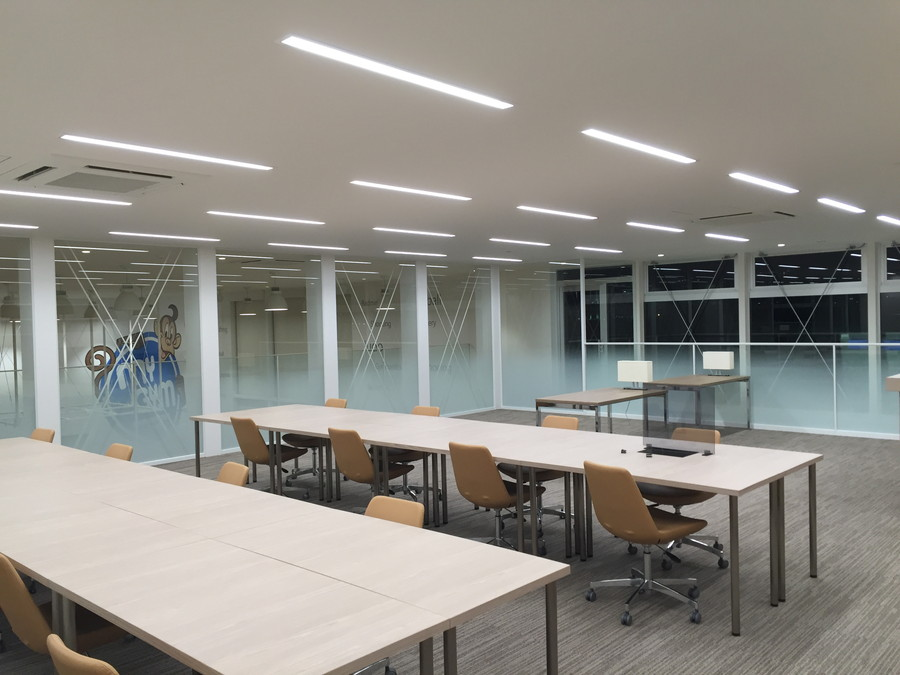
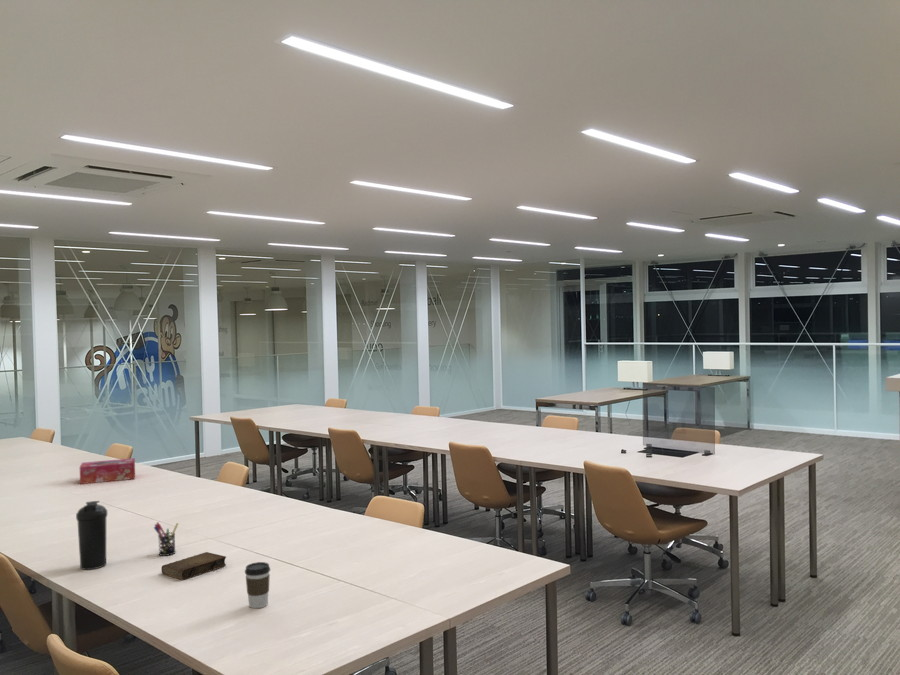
+ tissue box (108, 470)
+ book (194, 564)
+ water bottle (92, 534)
+ coffee cup (257, 585)
+ pen holder (166, 537)
